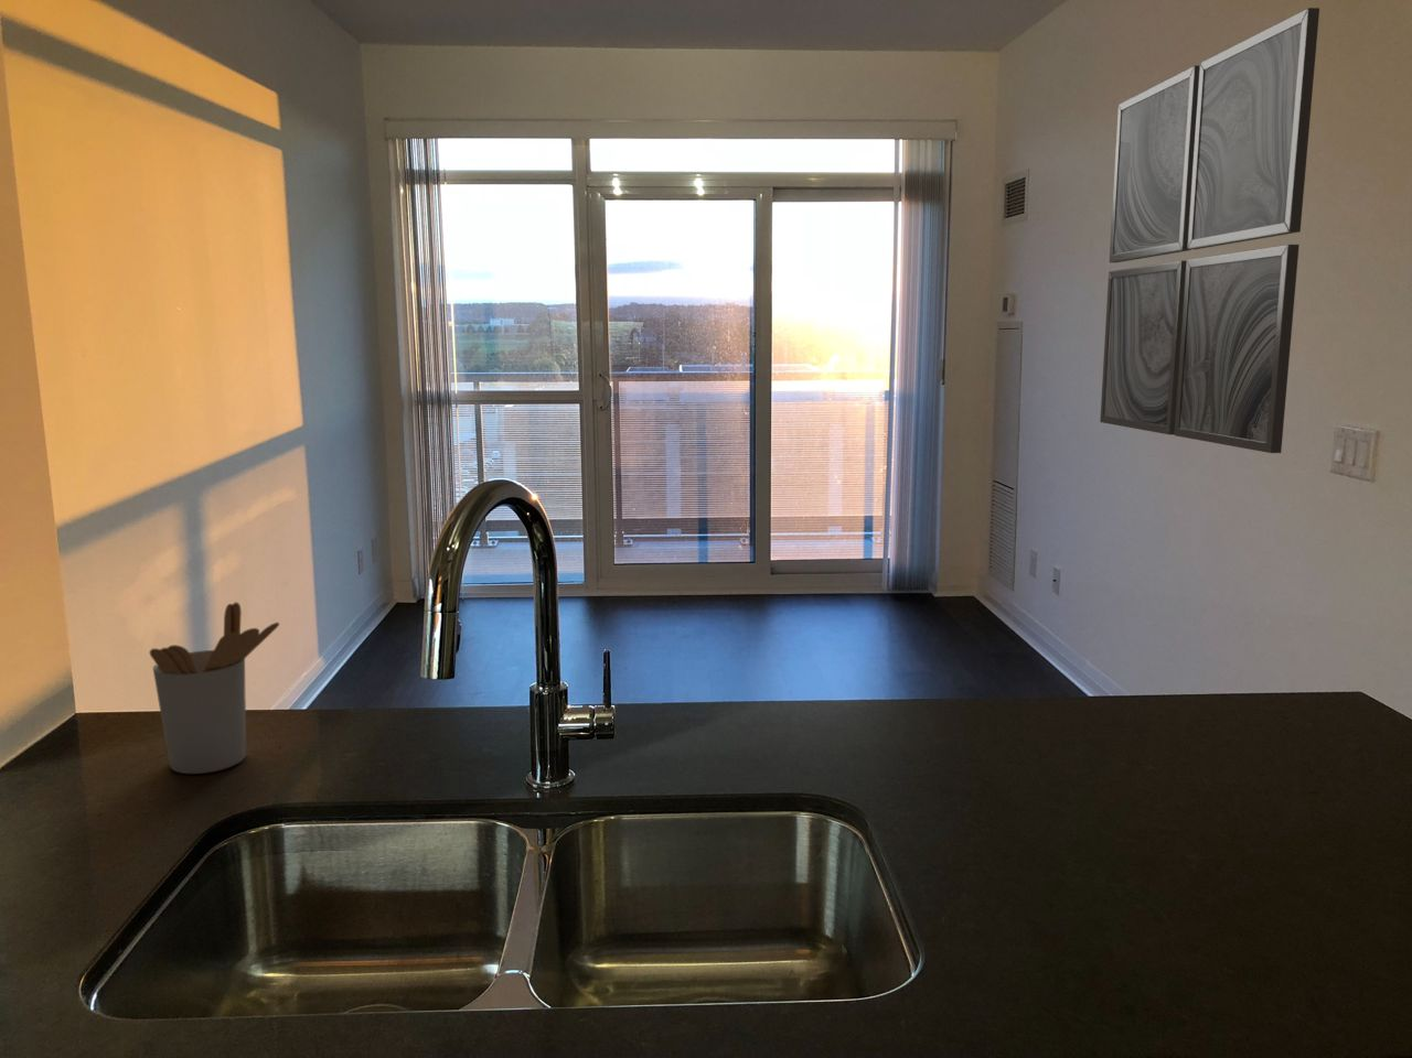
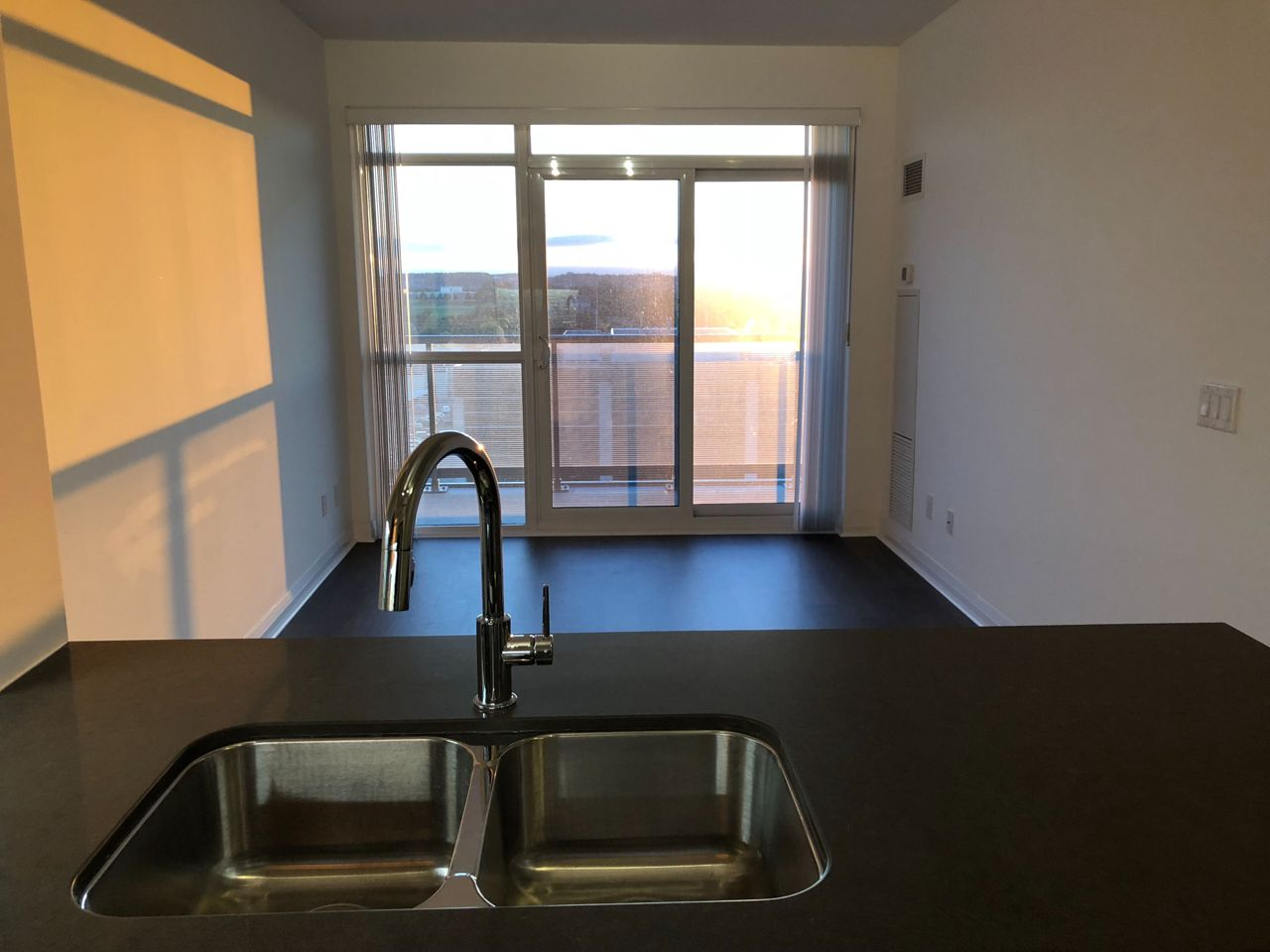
- wall art (1187, 250)
- utensil holder (218, 689)
